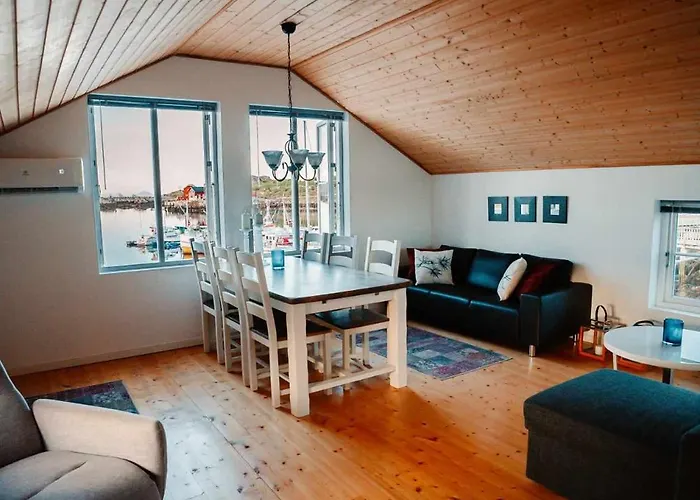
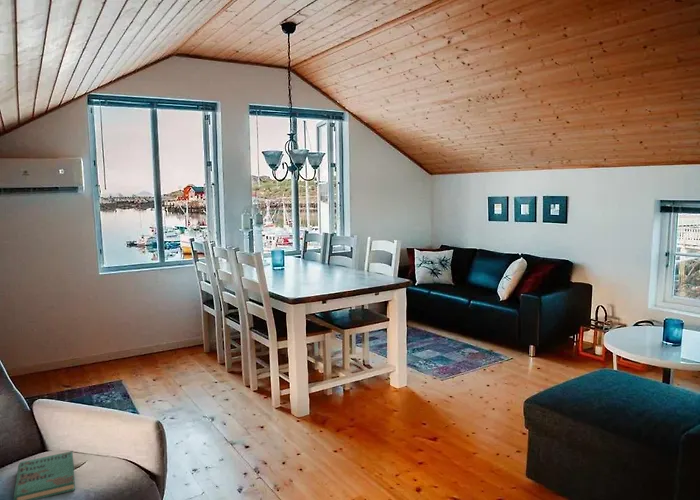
+ book (45, 475)
